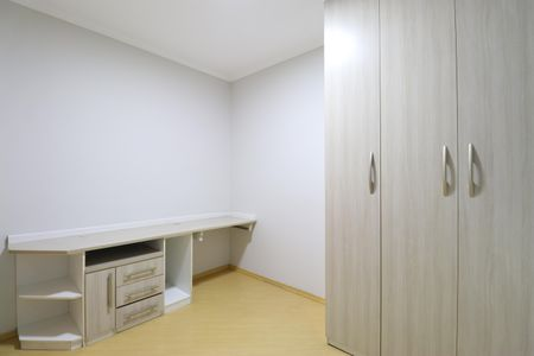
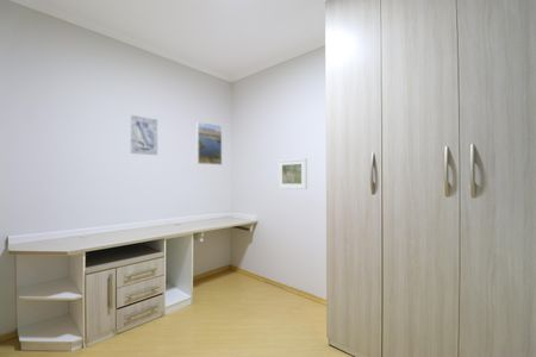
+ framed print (292, 174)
+ wall art (144, 136)
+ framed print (210, 144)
